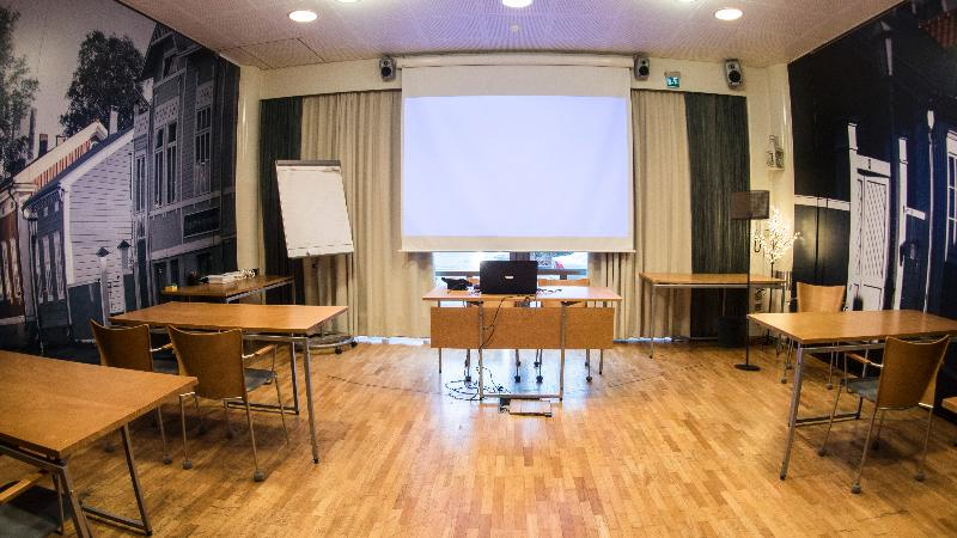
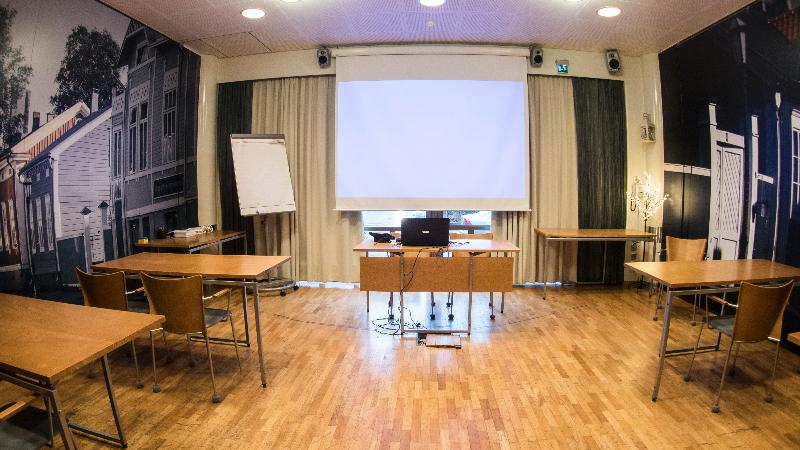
- wastebasket (729, 331)
- floor lamp (748, 280)
